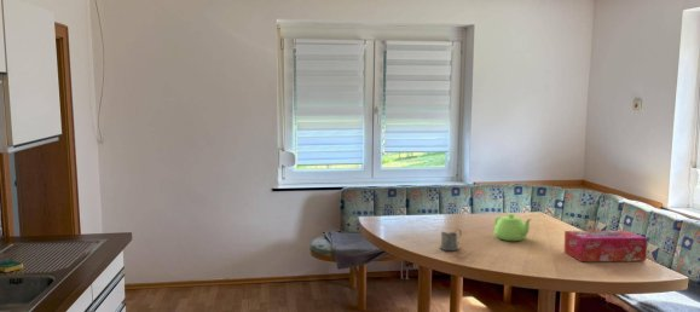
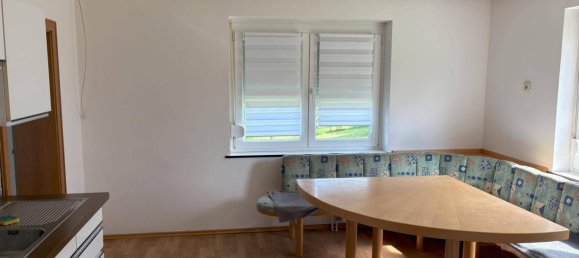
- teapot (511, 226)
- tea glass holder (451, 238)
- tissue box (603, 245)
